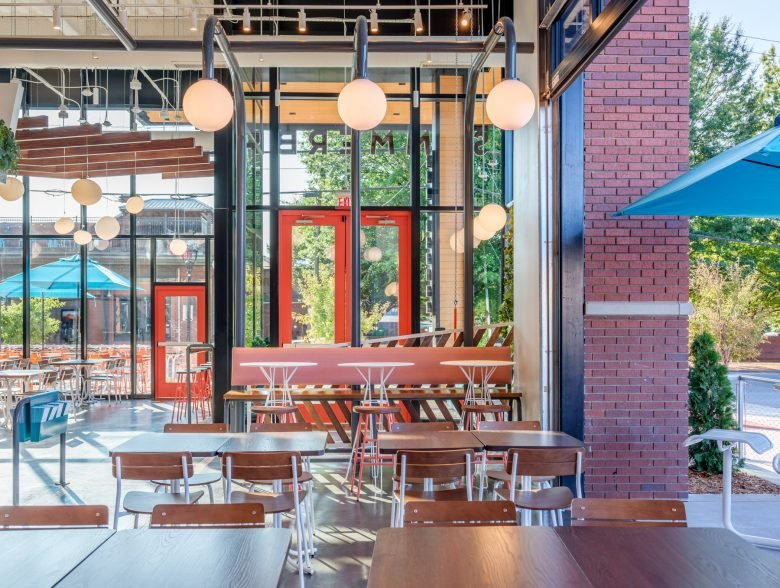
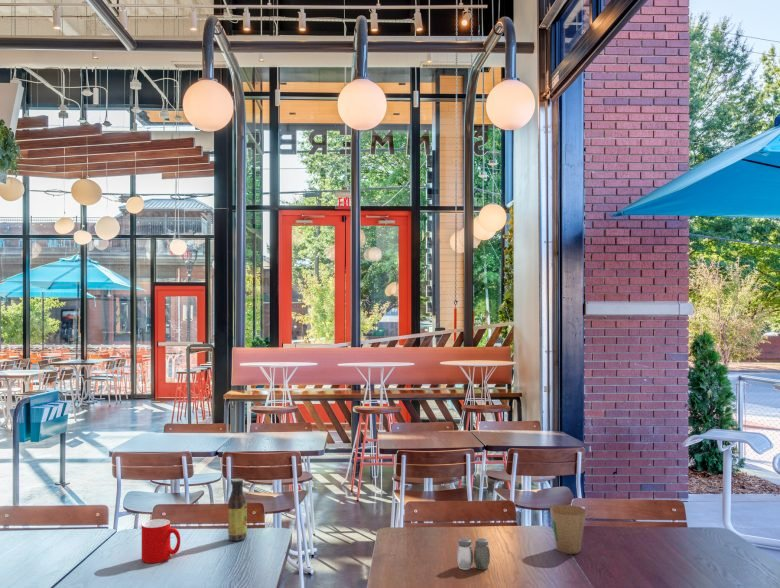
+ salt and pepper shaker (472, 553)
+ paper cup (568, 529)
+ cup (161, 540)
+ sauce bottle (237, 509)
